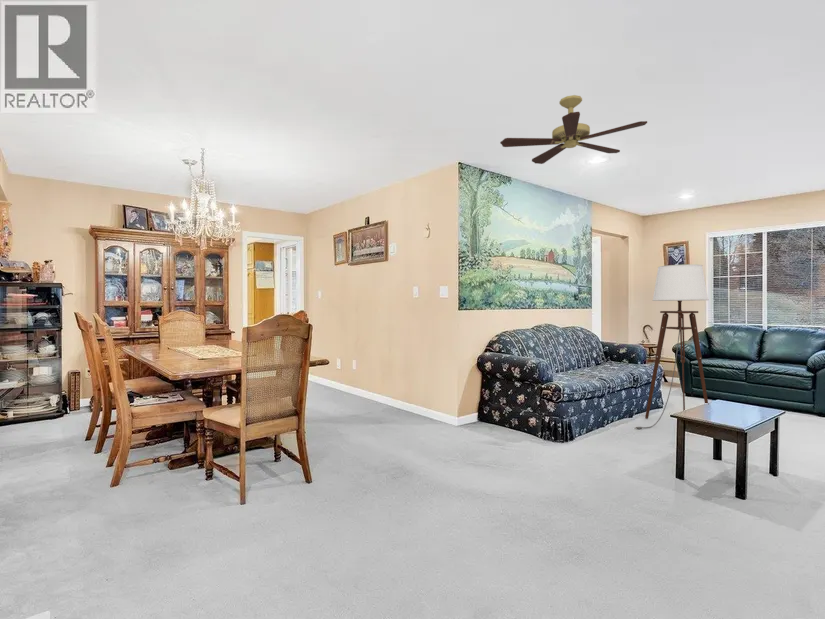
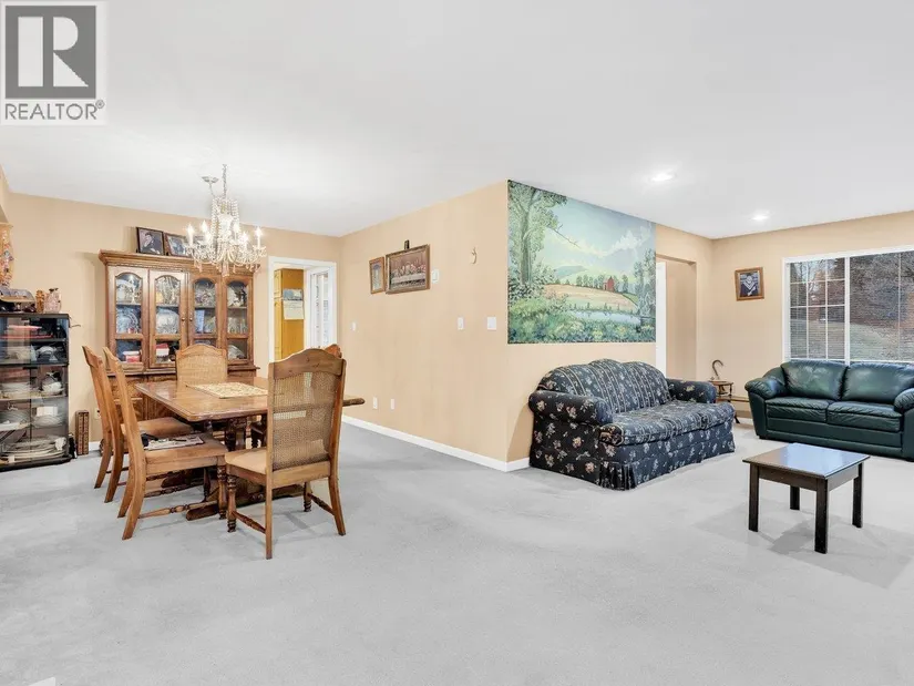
- floor lamp (677, 346)
- ceiling fan (569, 121)
